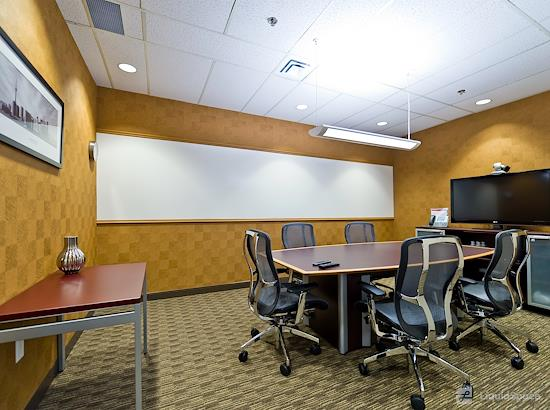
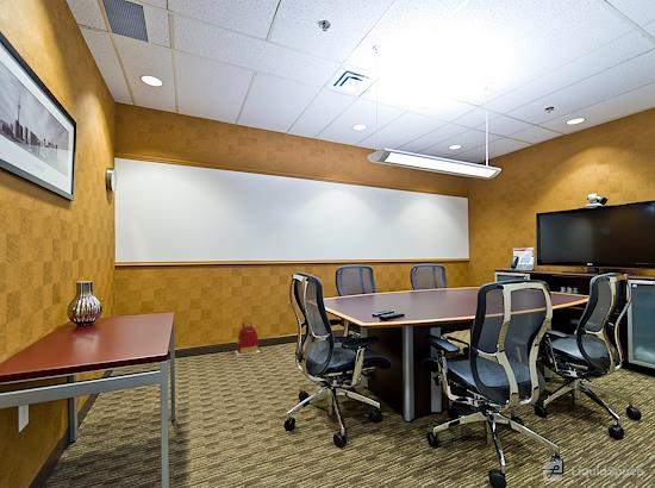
+ backpack (247, 337)
